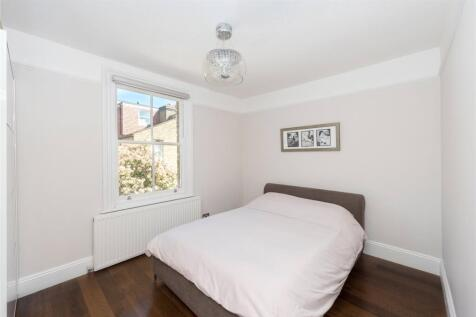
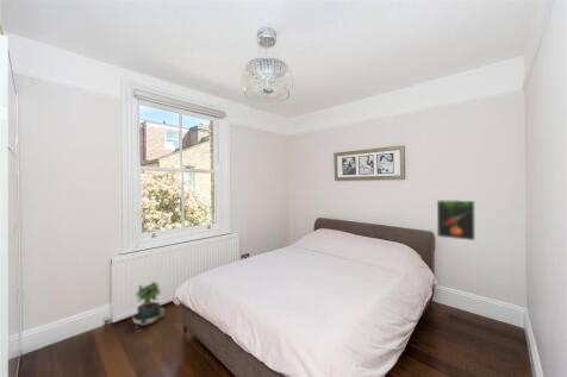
+ potted plant (148, 301)
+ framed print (455, 219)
